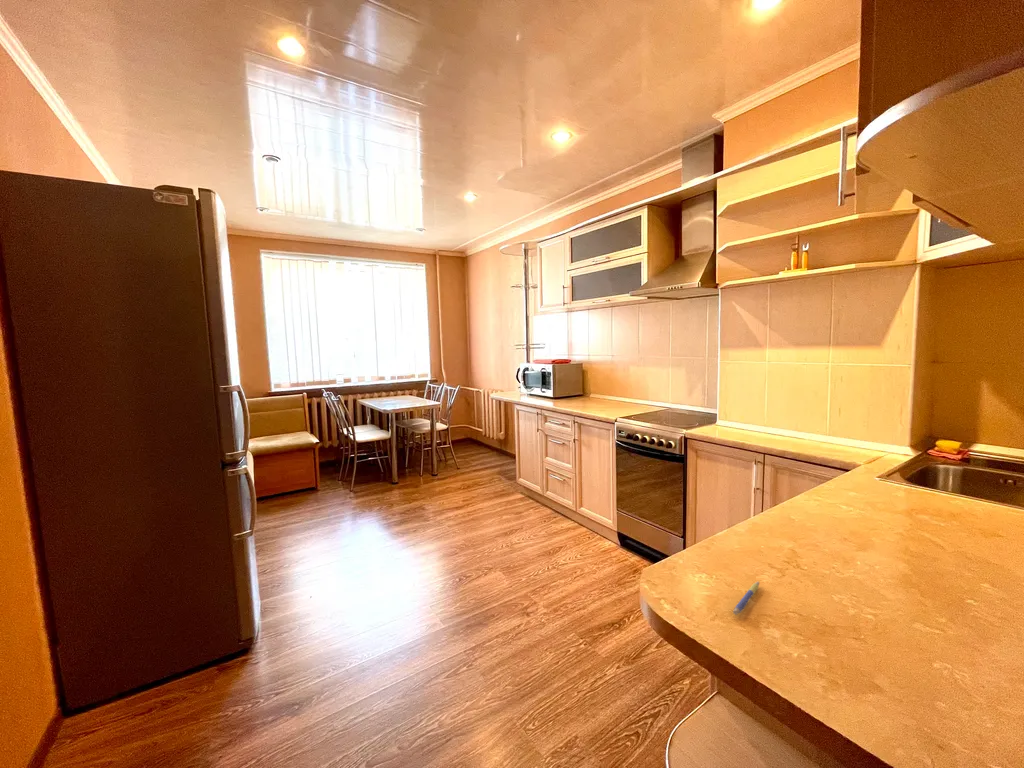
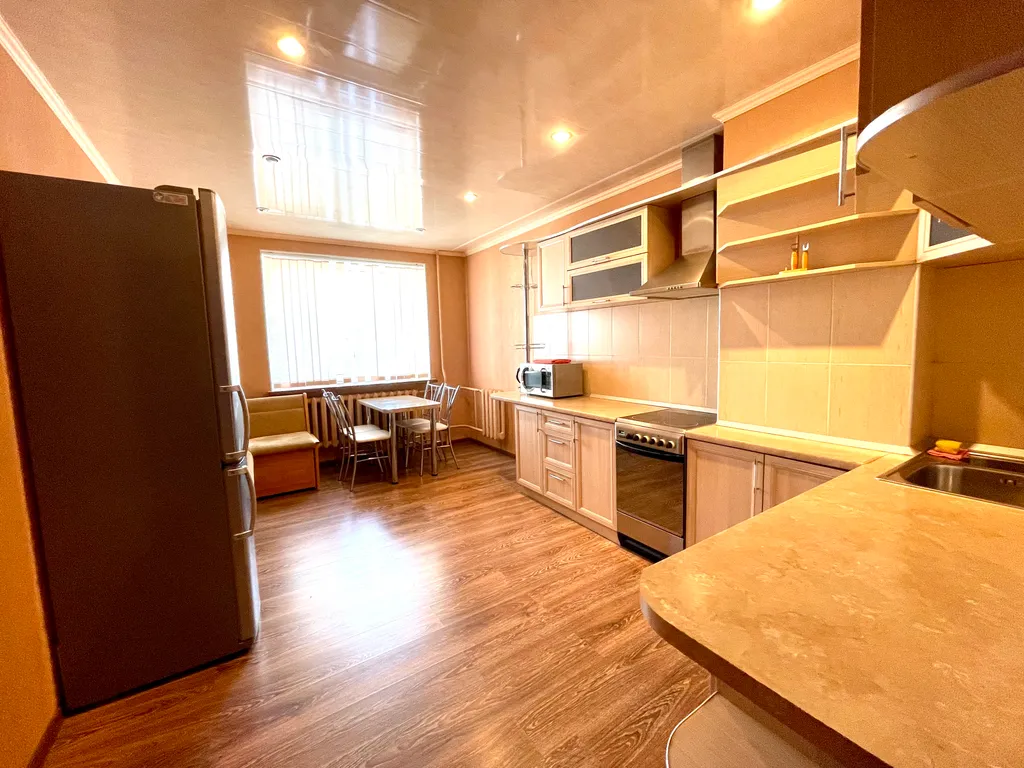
- pen (747, 596)
